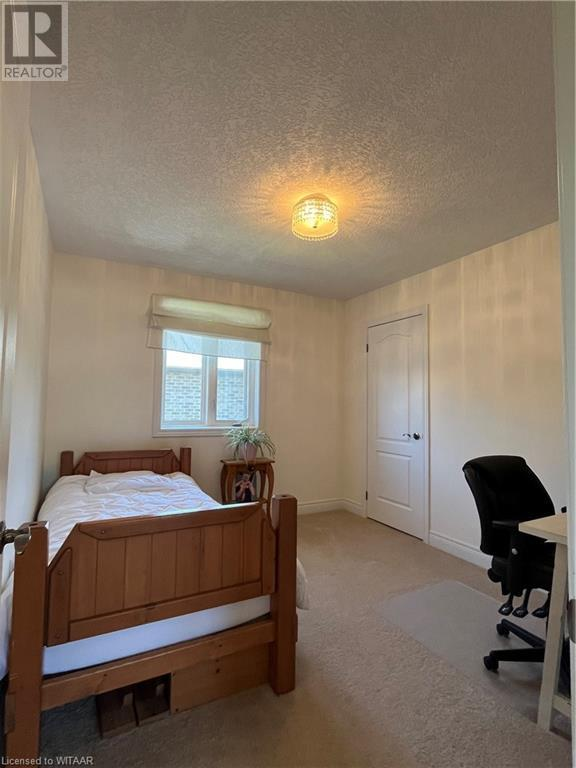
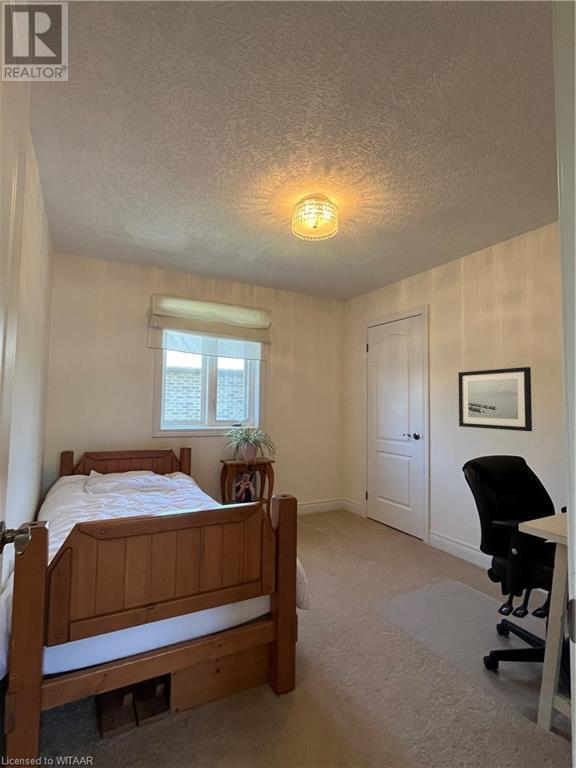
+ wall art (491, 399)
